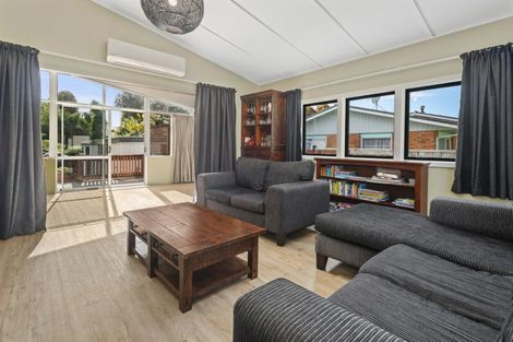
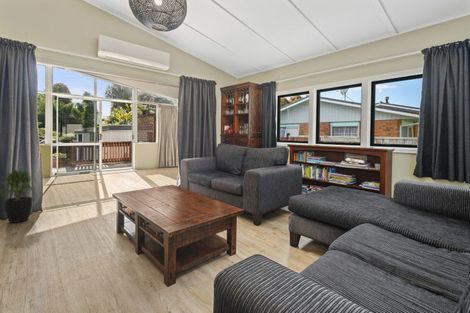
+ potted plant (16, 194)
